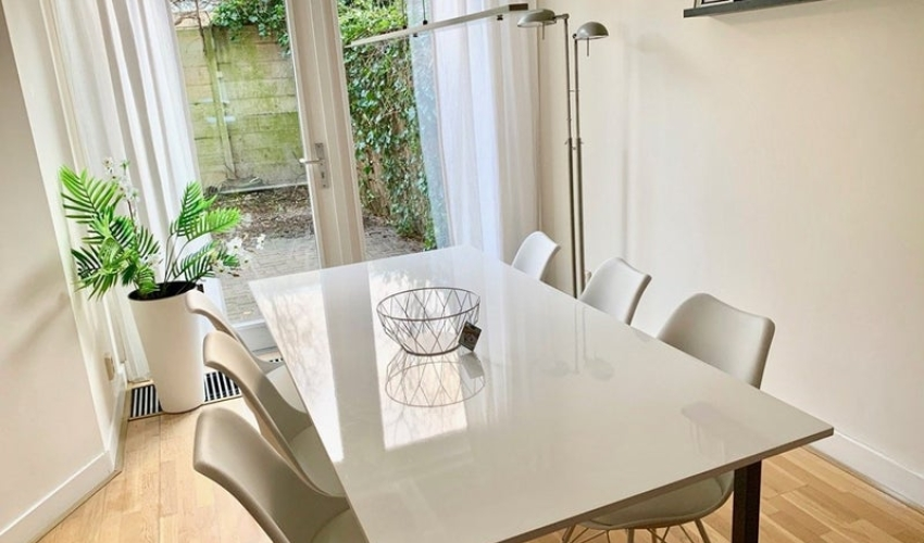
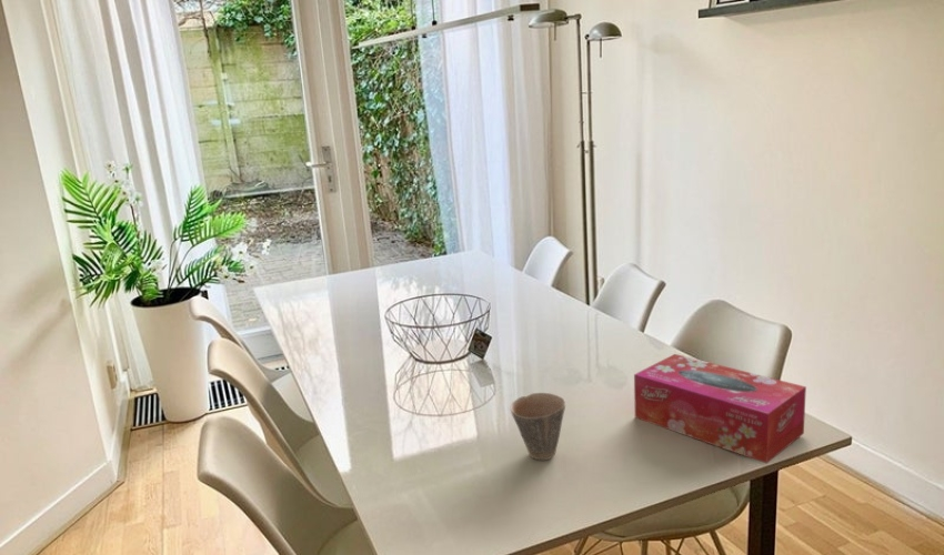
+ cup (539, 428)
+ tissue box (715, 403)
